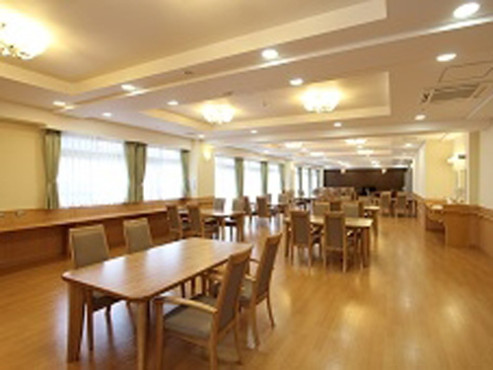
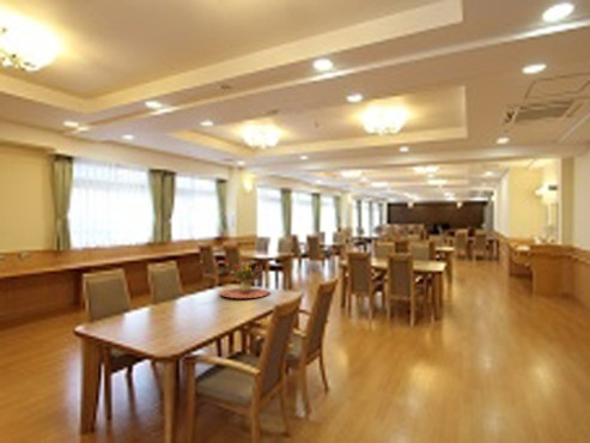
+ flower arrangement (244, 277)
